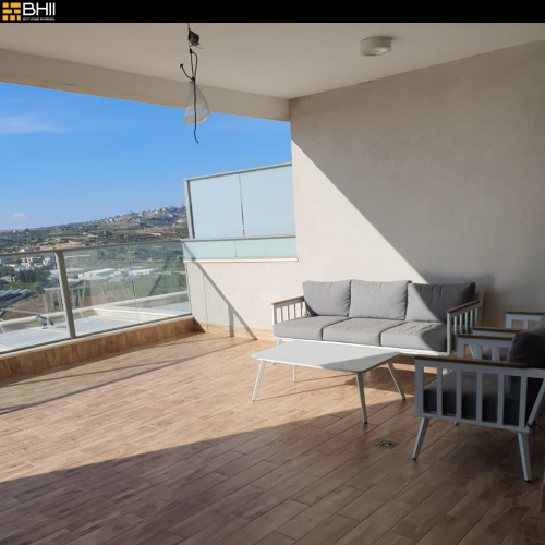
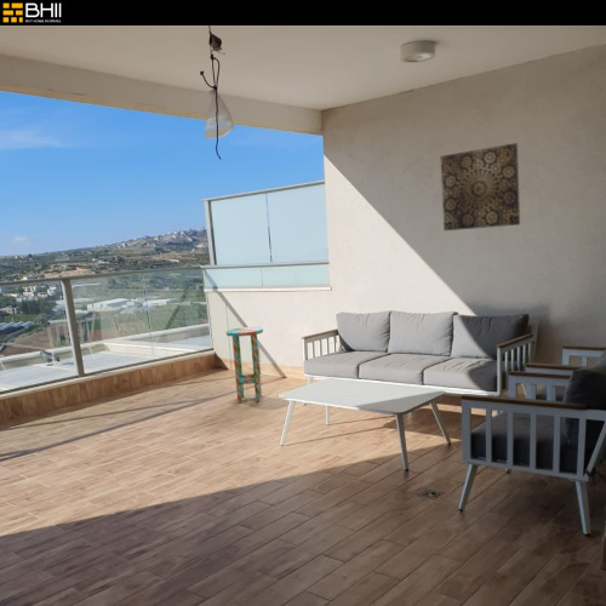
+ side table (253, 364)
+ wall art (479, 189)
